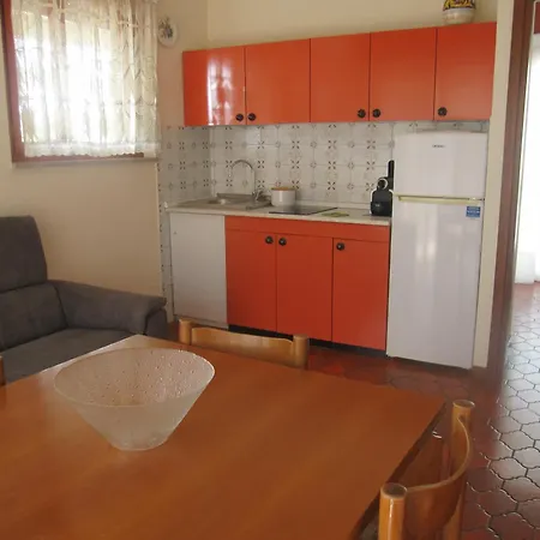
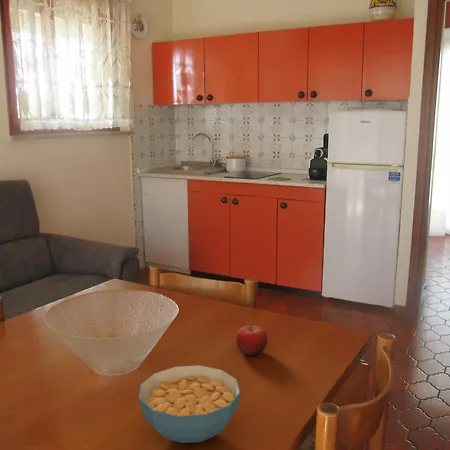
+ fruit (251, 337)
+ cereal bowl (190, 411)
